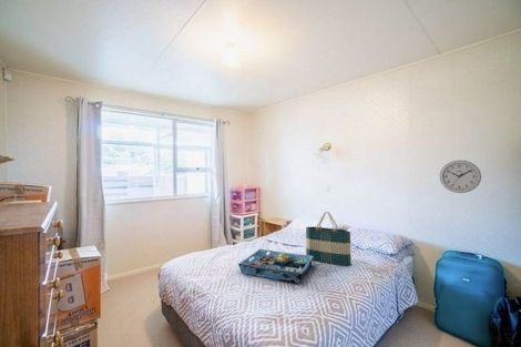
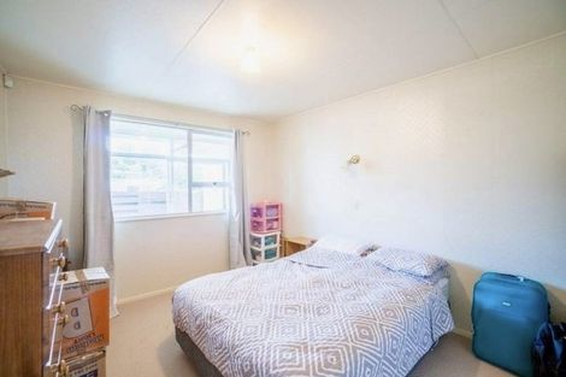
- wall clock (459, 176)
- tote bag (327, 236)
- serving tray (277, 263)
